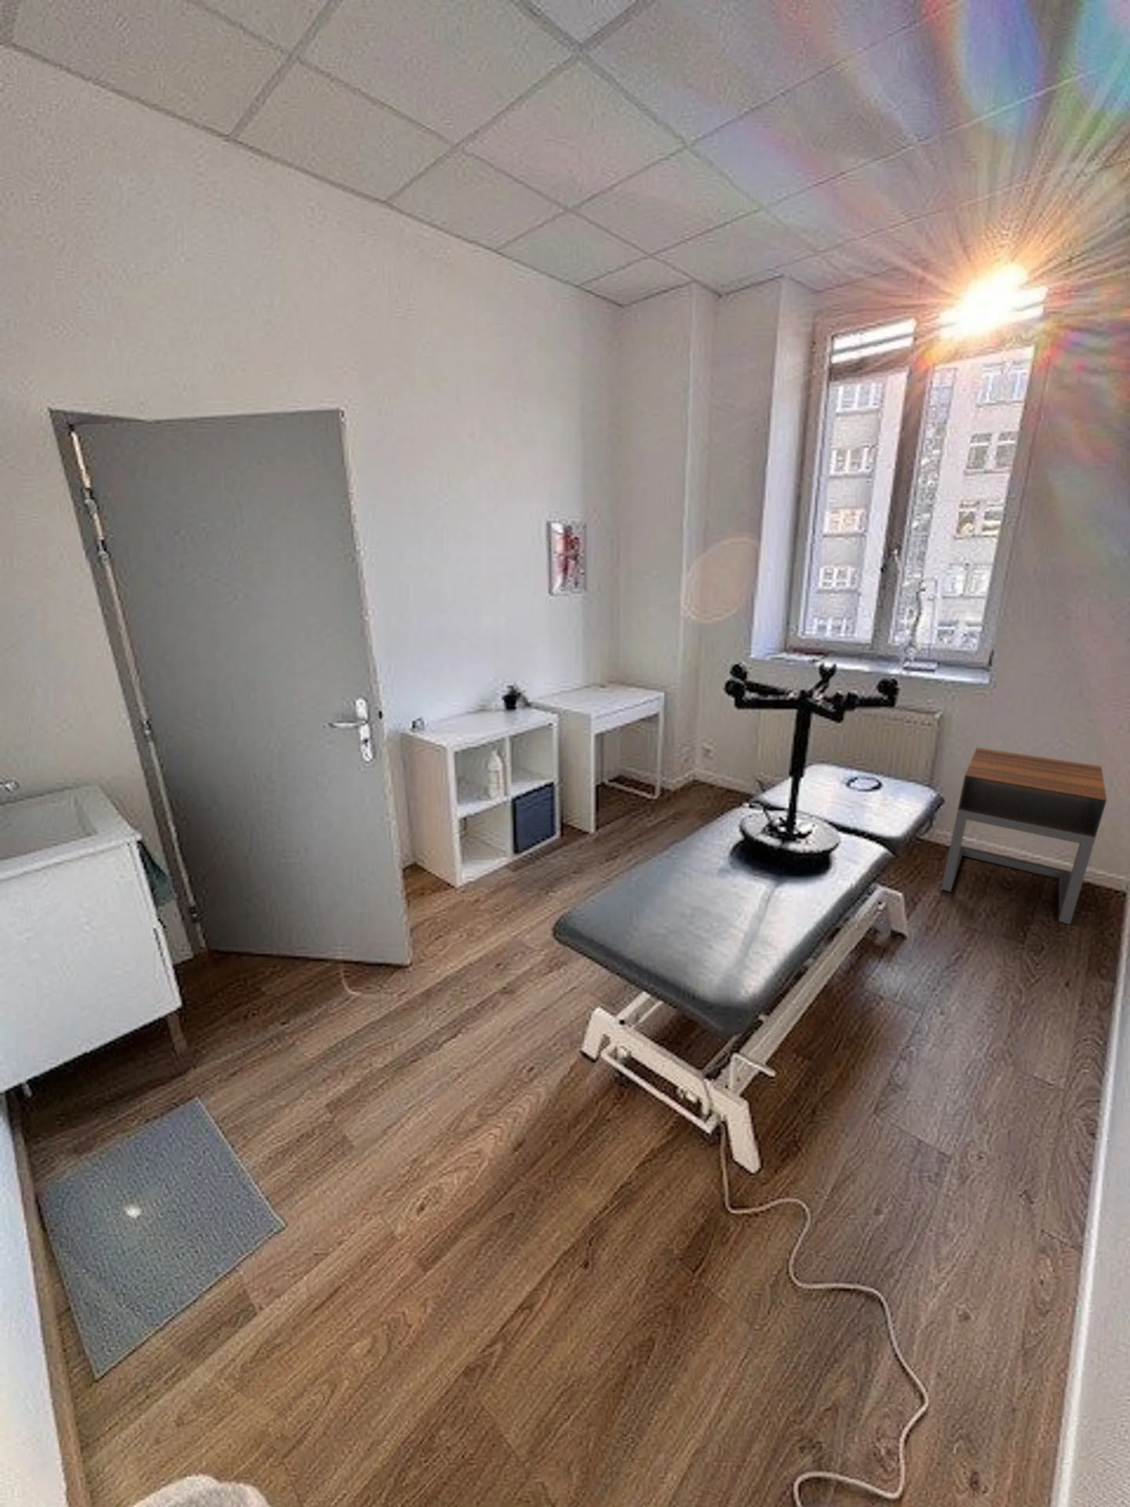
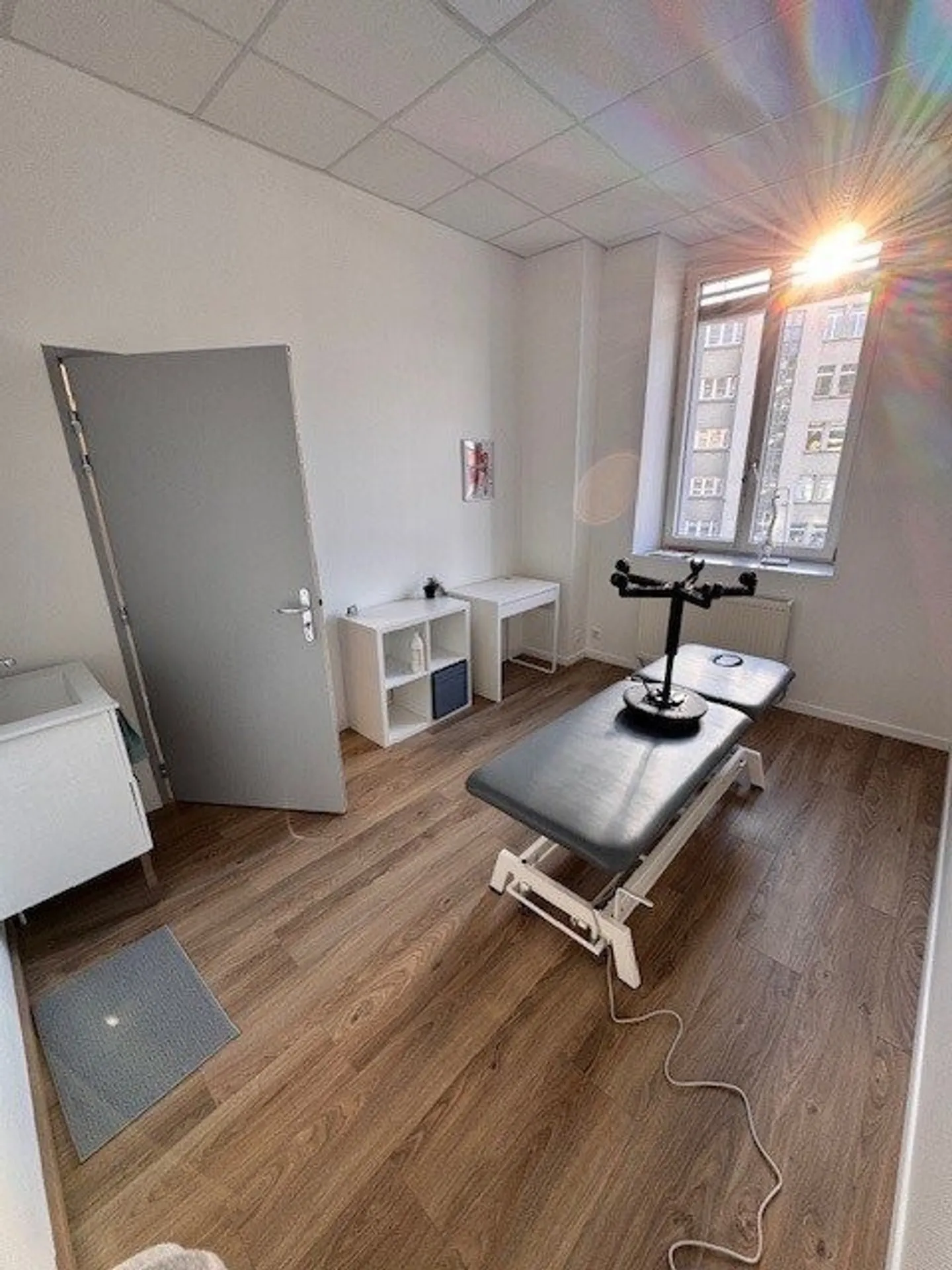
- nightstand (1020, 828)
